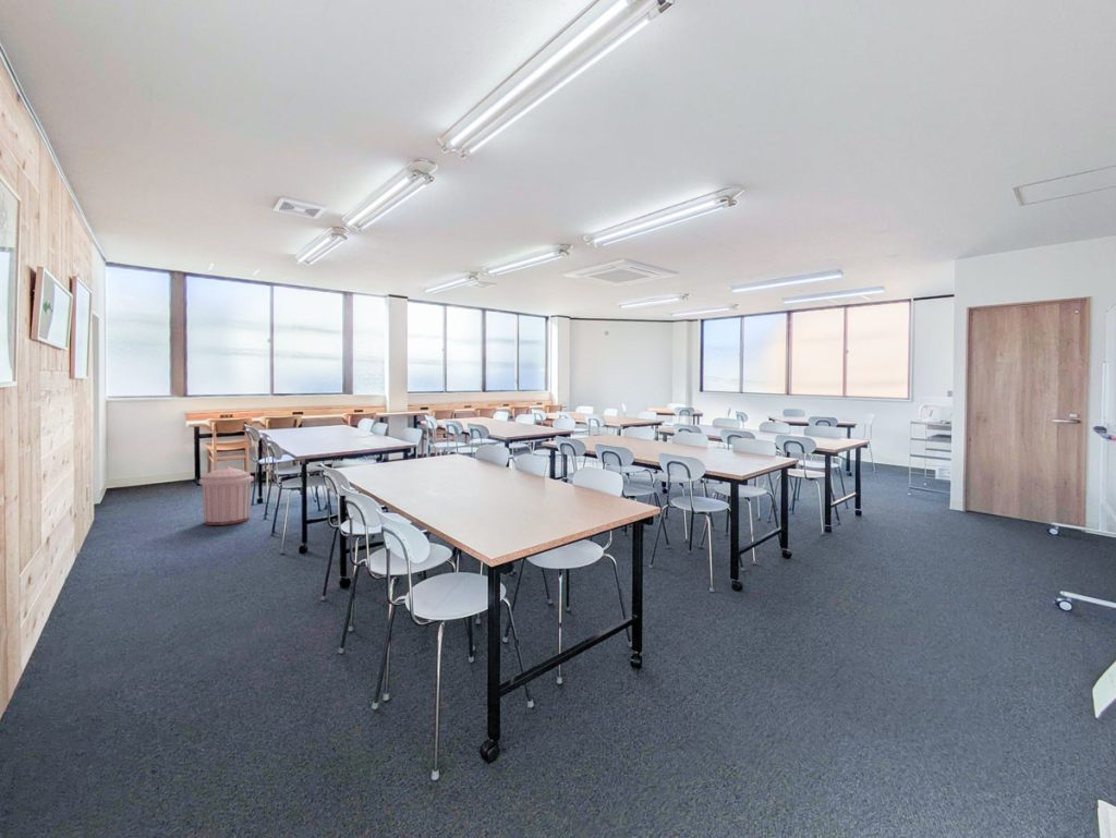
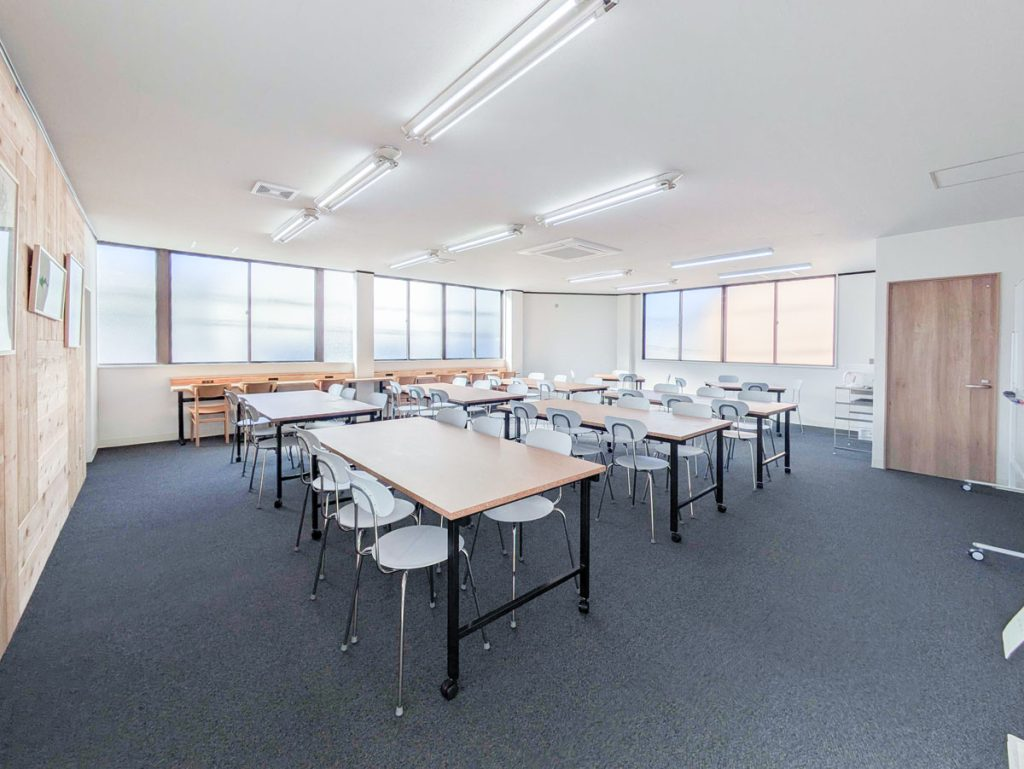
- trash can (227, 493)
